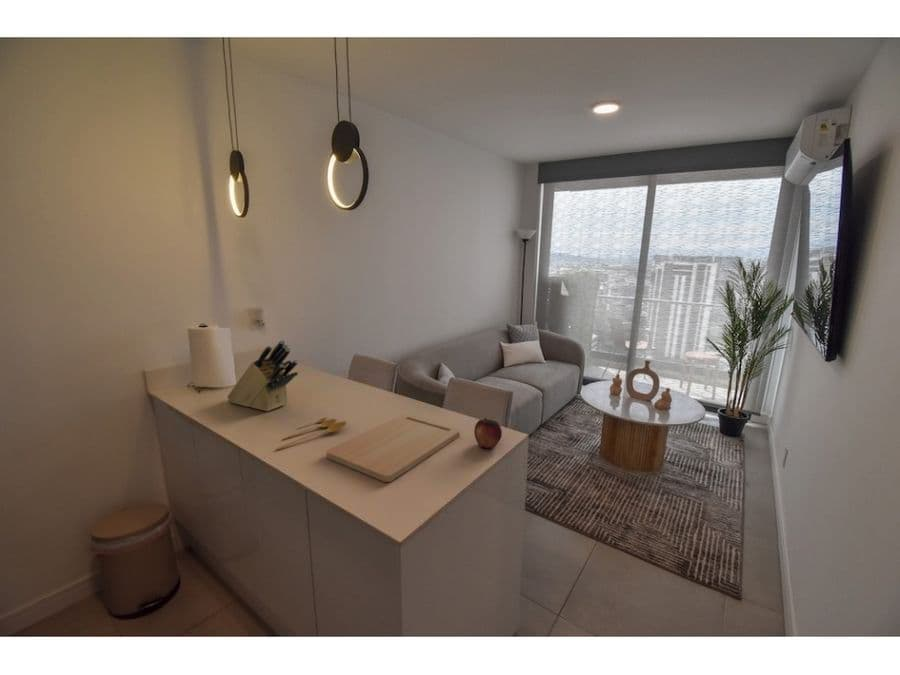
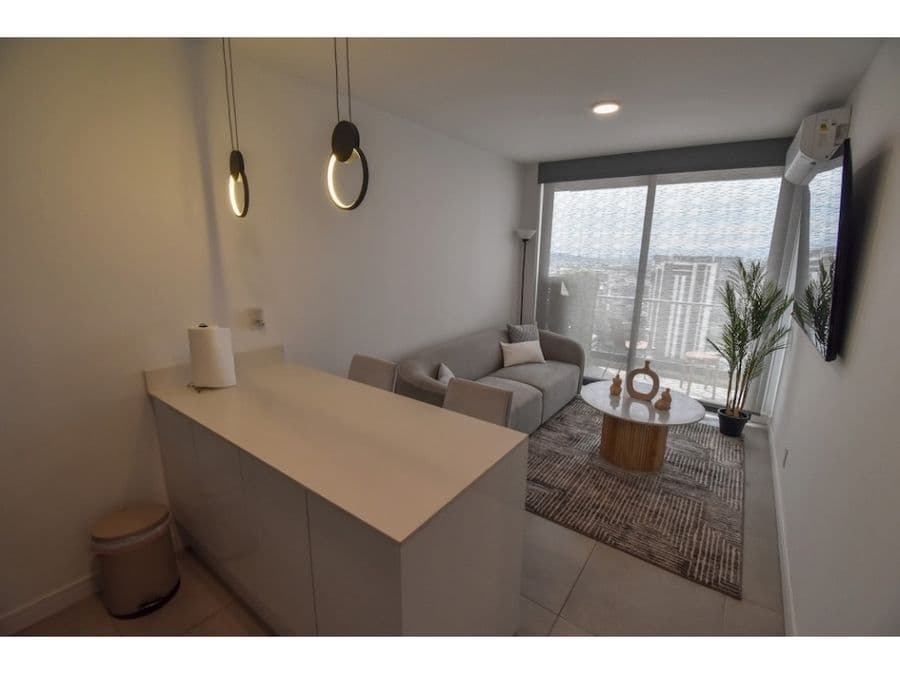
- cutting board (397, 442)
- knife block (262, 372)
- fruit (487, 432)
- spoon (306, 430)
